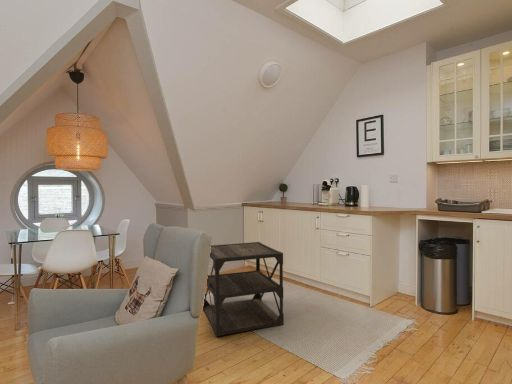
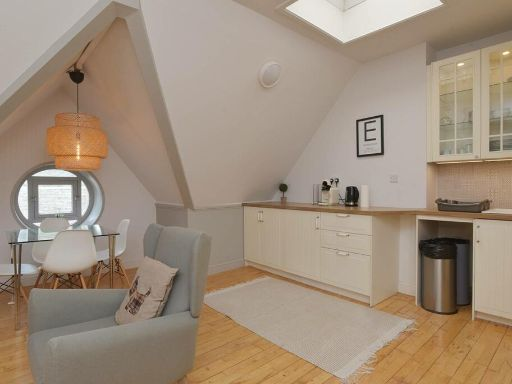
- side table (240, 282)
